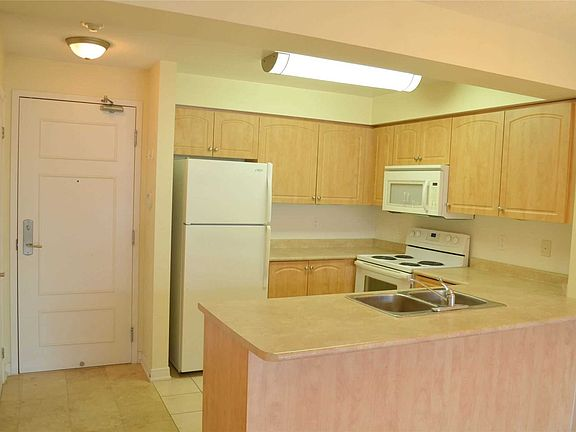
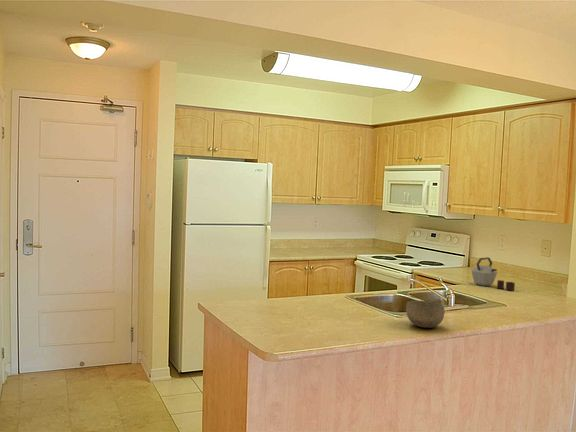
+ bowl (425, 314)
+ kettle (494, 273)
